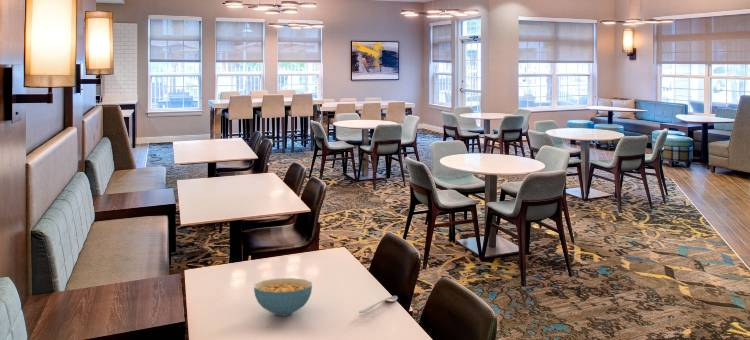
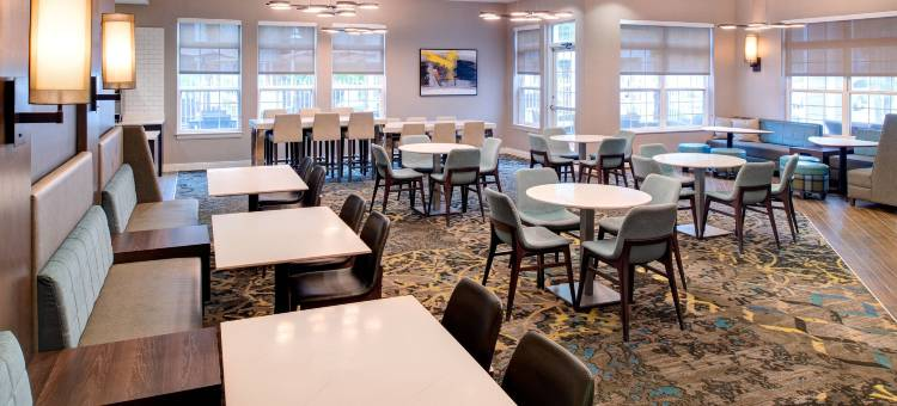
- cereal bowl (283, 299)
- spoon (378, 303)
